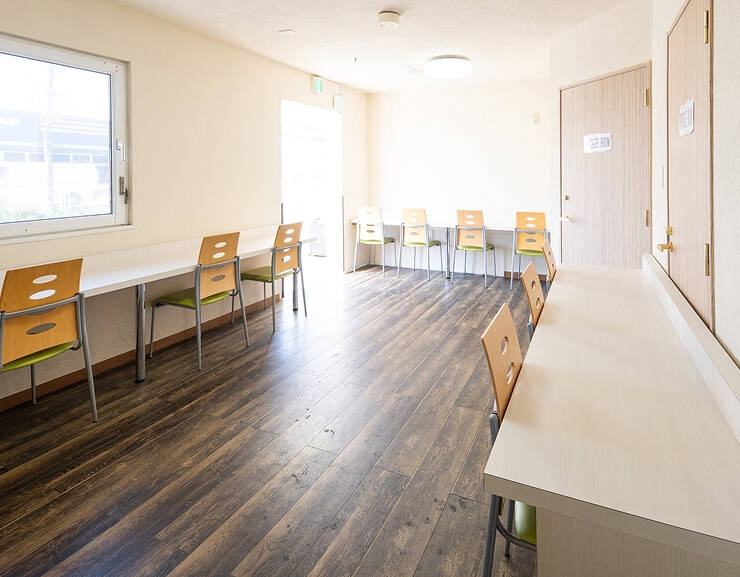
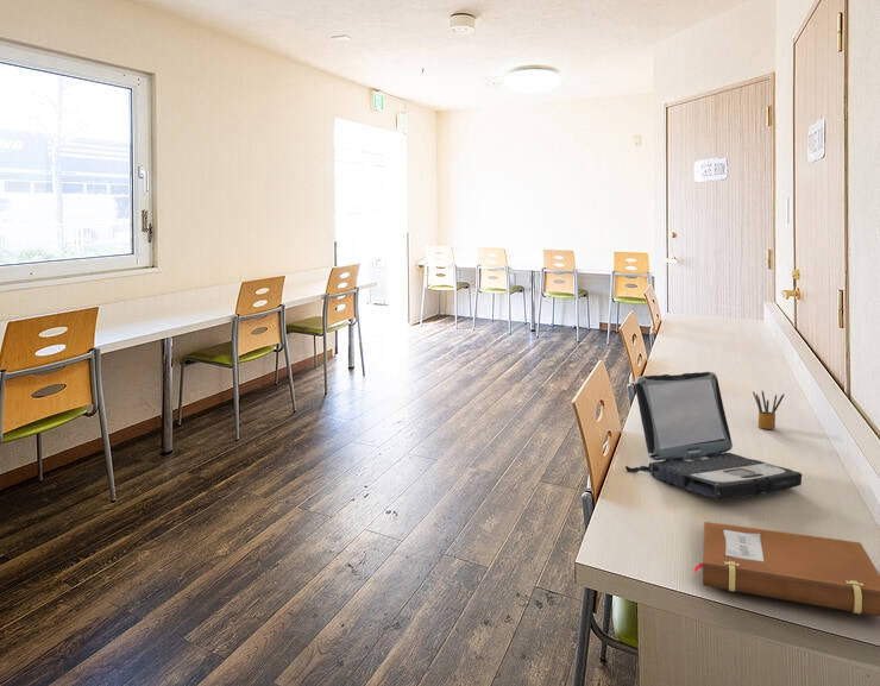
+ laptop (710, 428)
+ pencil box (767, 409)
+ notebook (779, 564)
